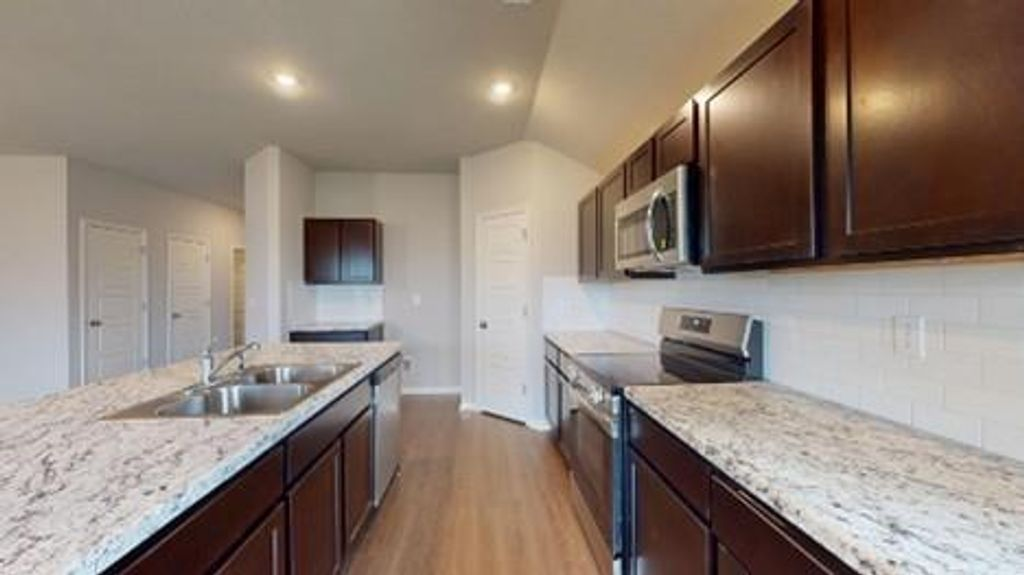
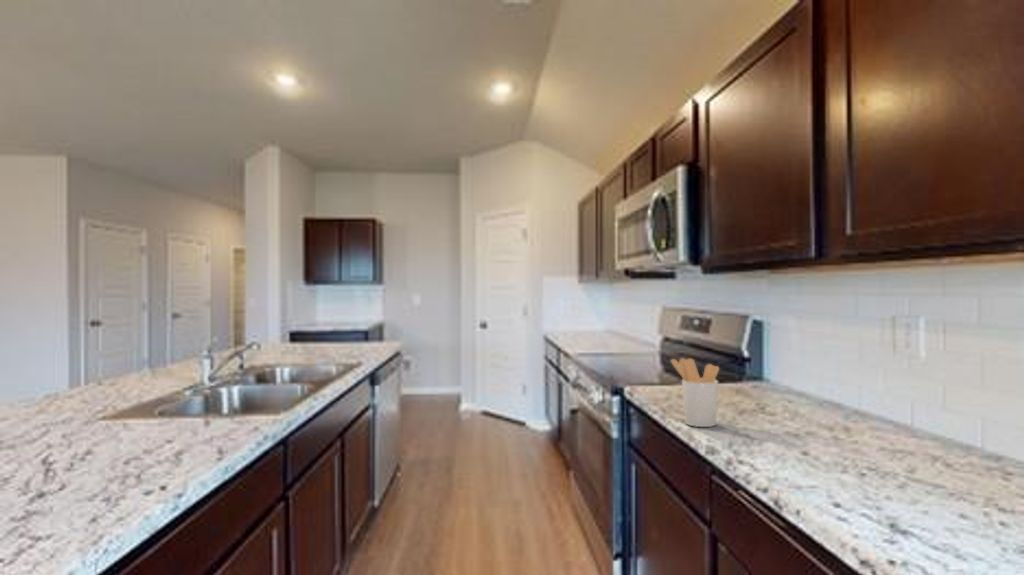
+ utensil holder (694, 389)
